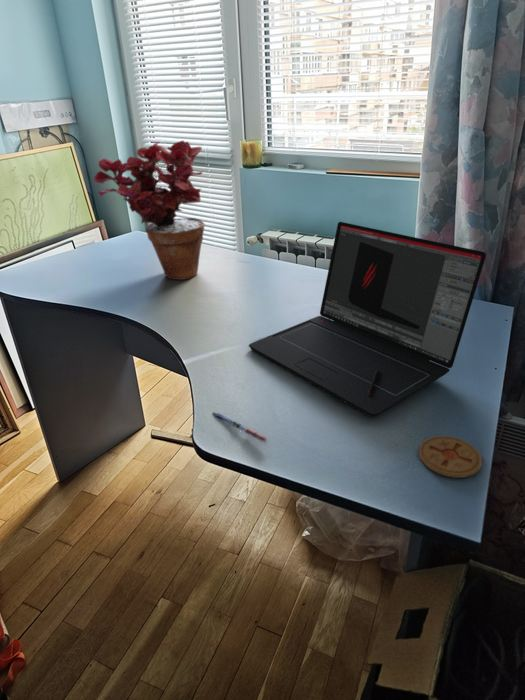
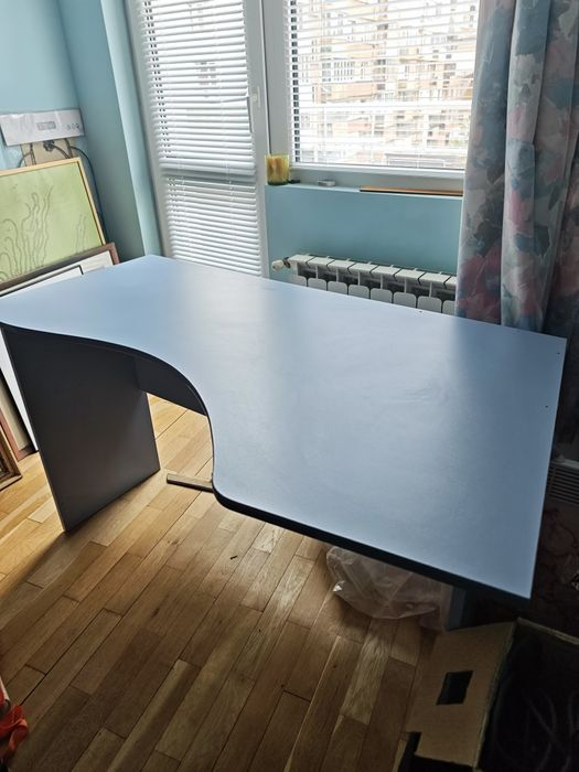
- potted plant (163, 213)
- laptop (354, 306)
- coaster (449, 455)
- pen (238, 425)
